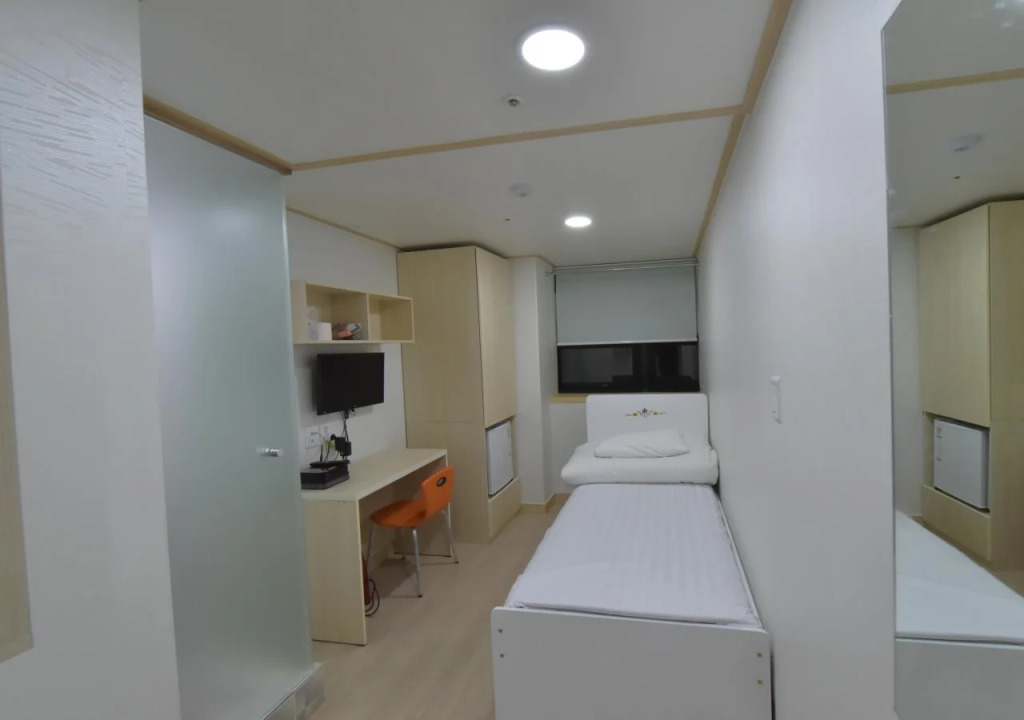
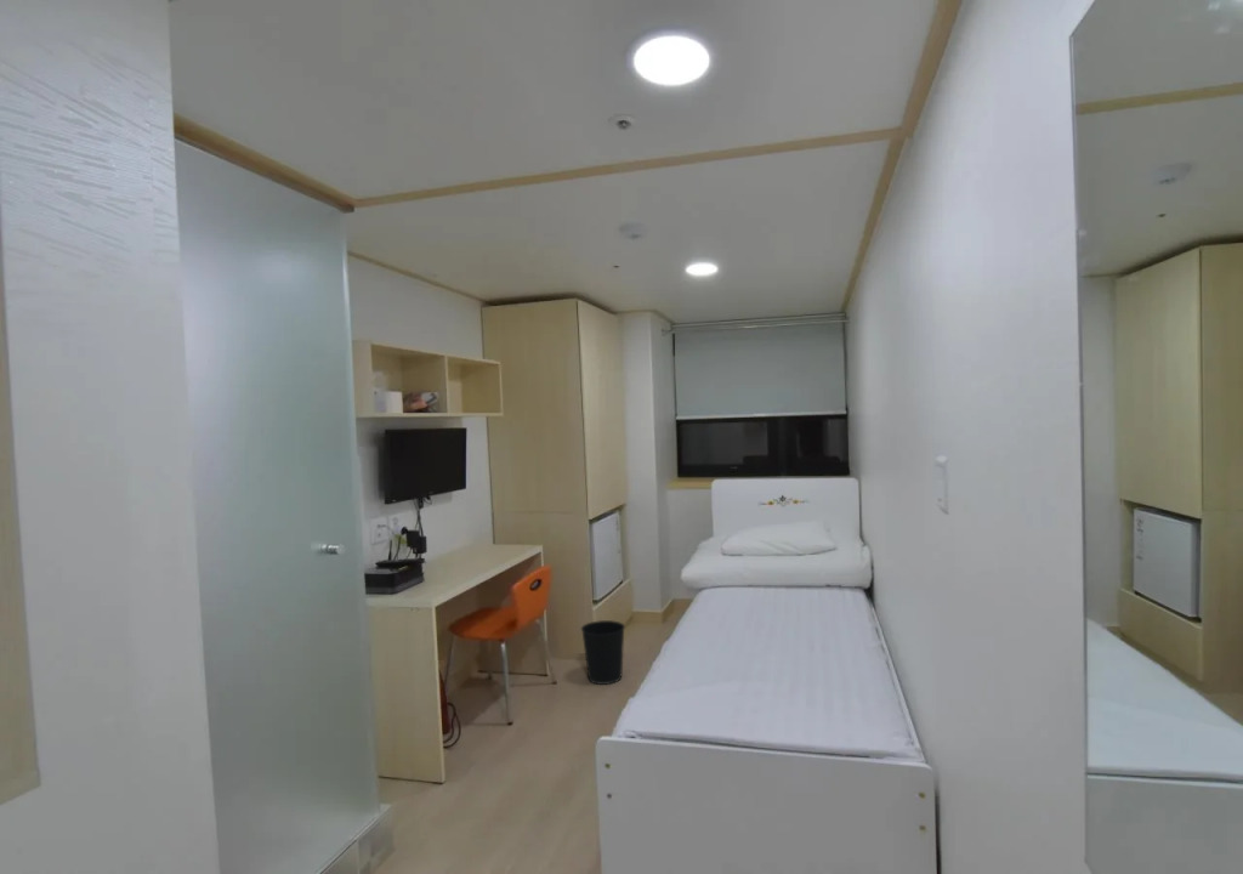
+ wastebasket (603, 652)
